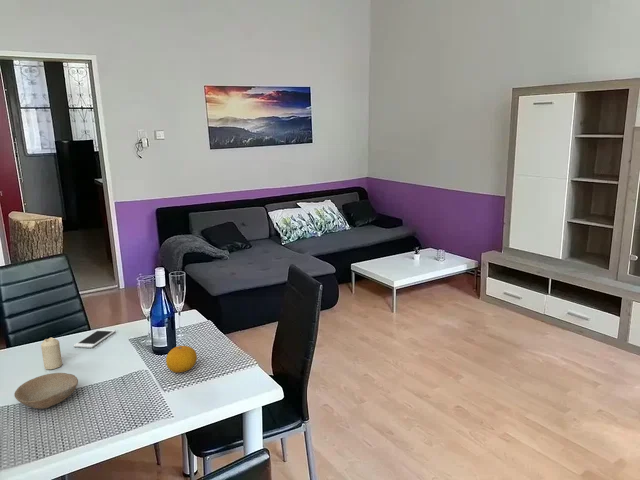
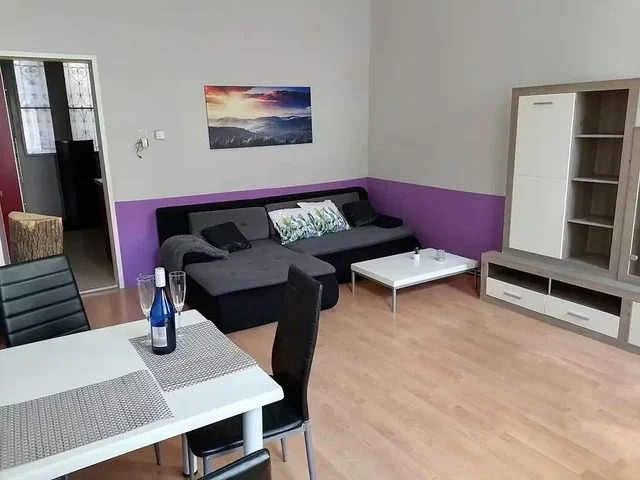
- candle (51, 352)
- cell phone (95, 338)
- fruit (181, 358)
- bowl (47, 392)
